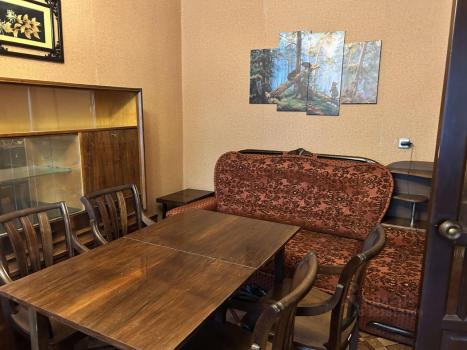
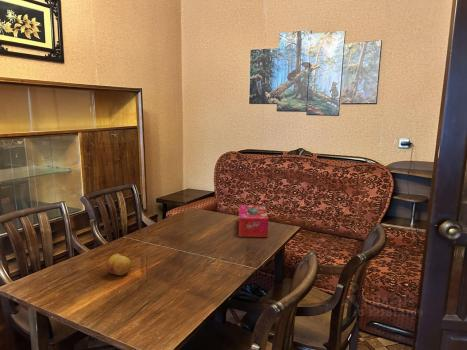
+ tissue box (252, 219)
+ fruit (119, 264)
